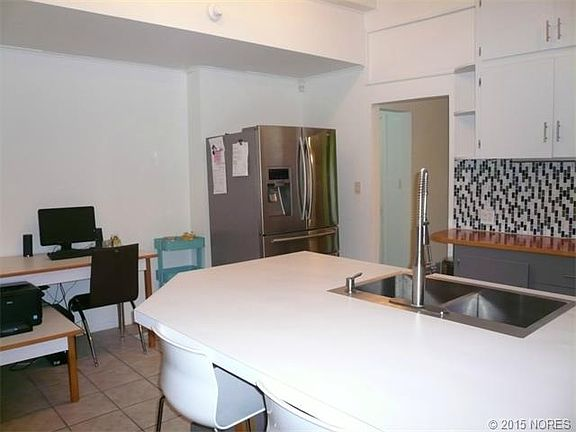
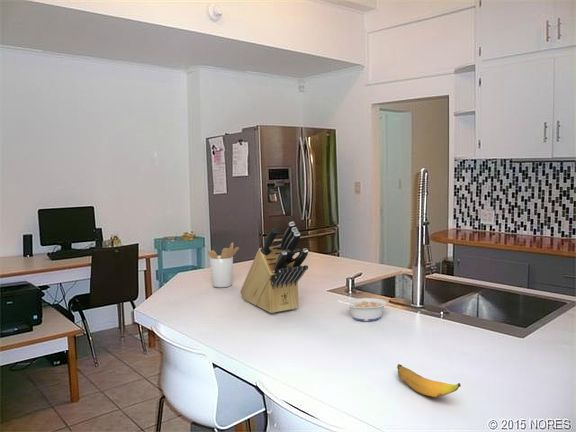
+ banana (426, 381)
+ knife block (272, 263)
+ legume (365, 308)
+ utensil holder (224, 265)
